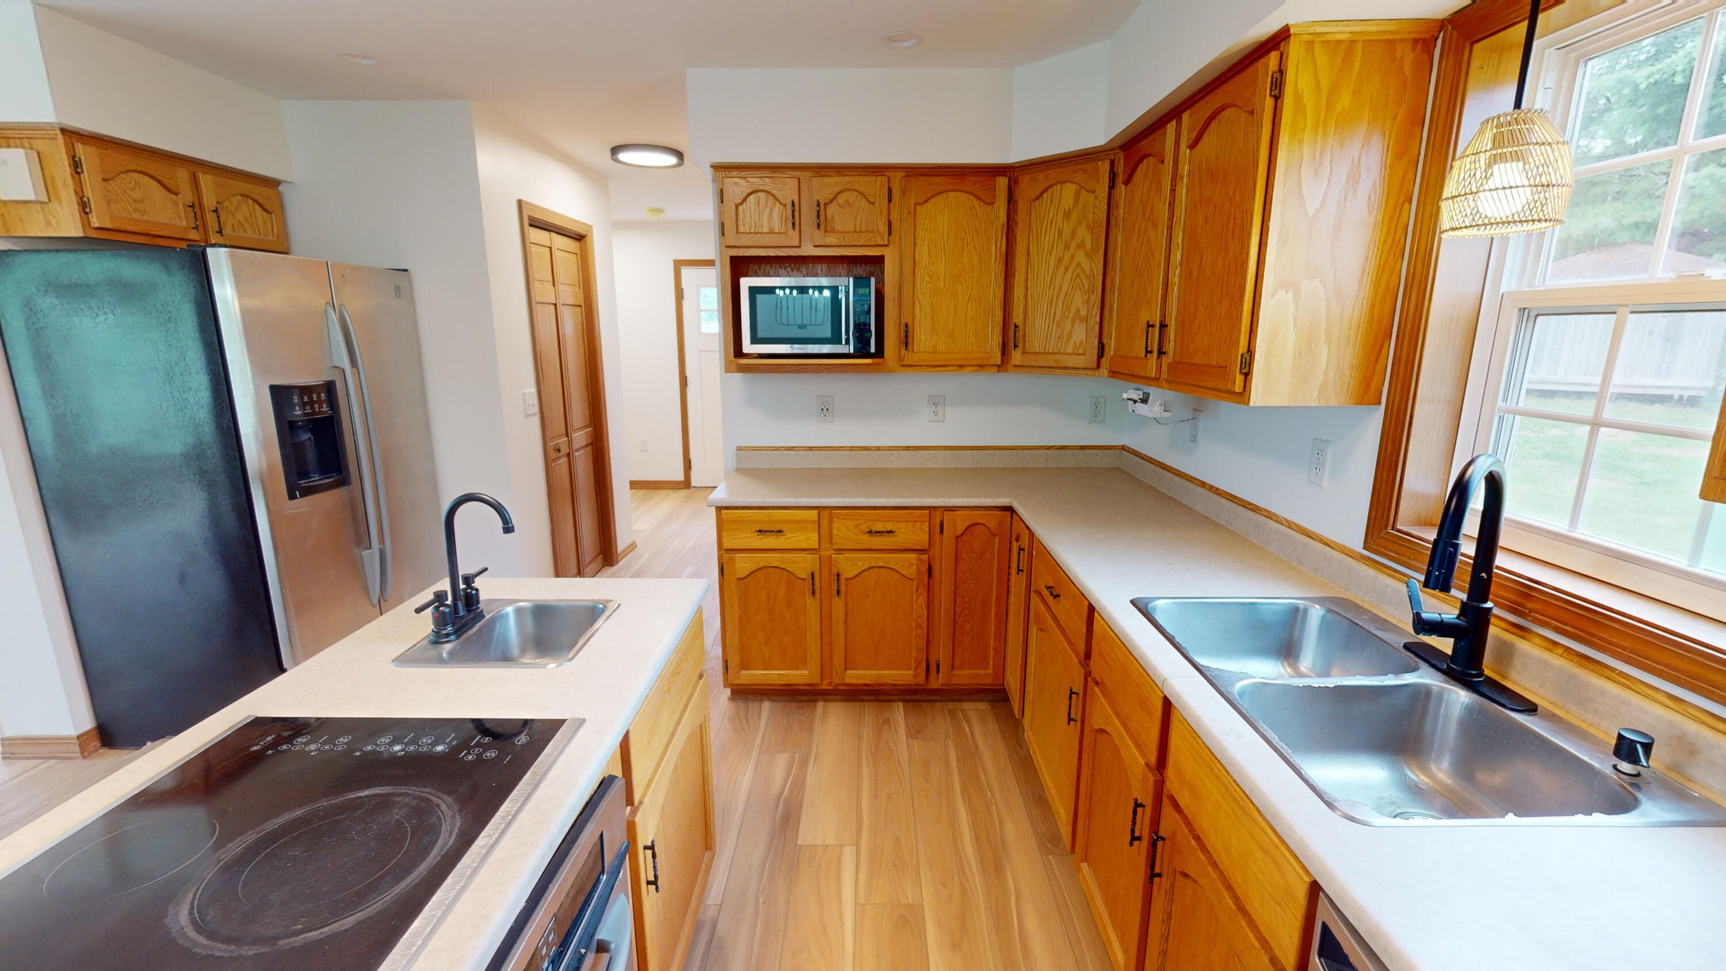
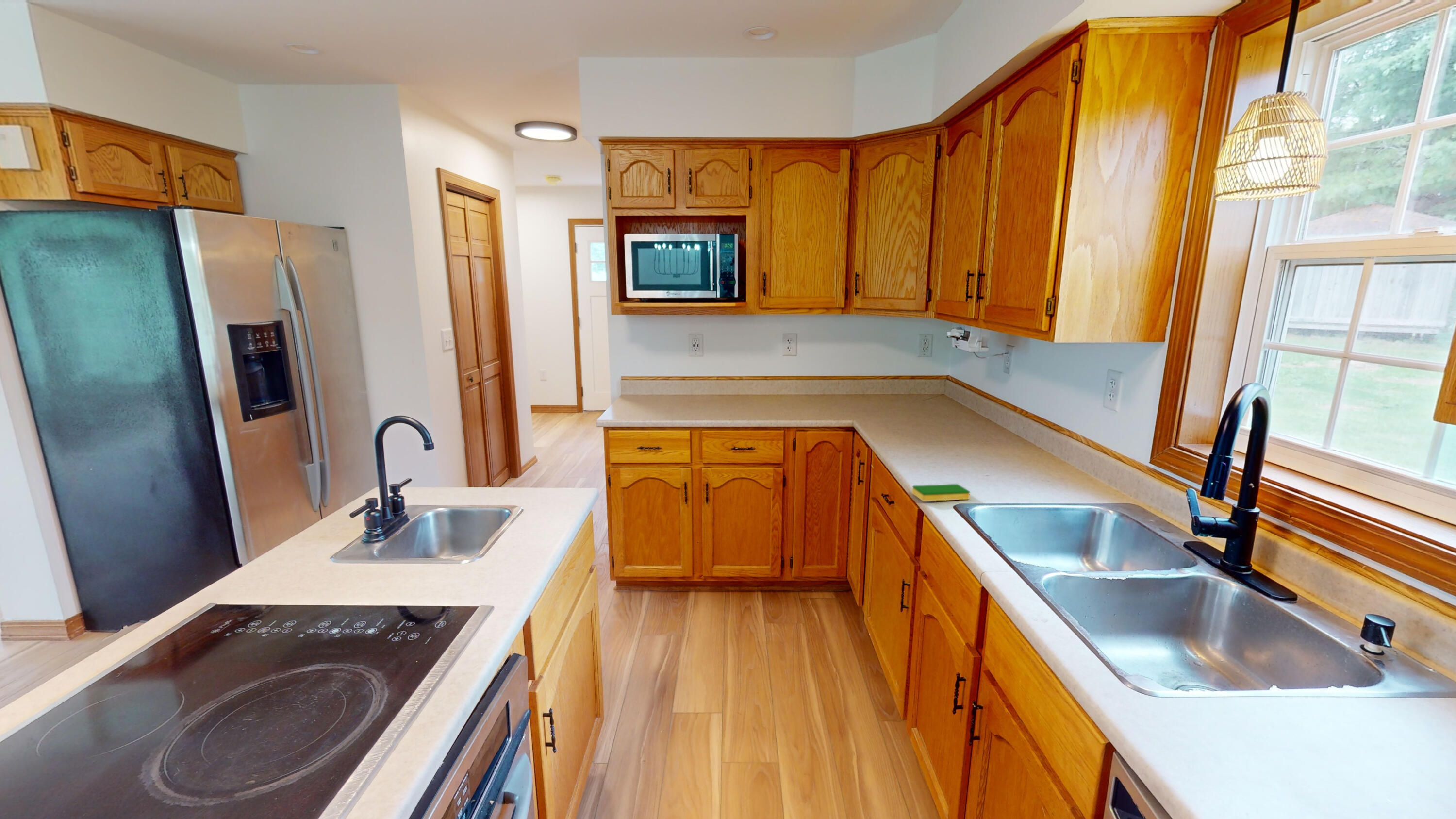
+ dish sponge (941, 492)
